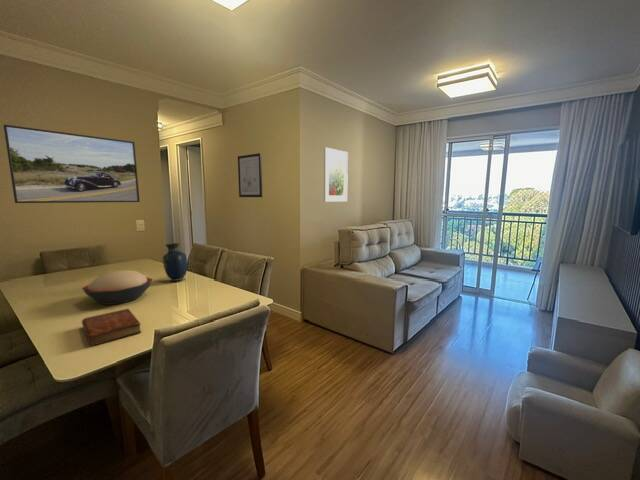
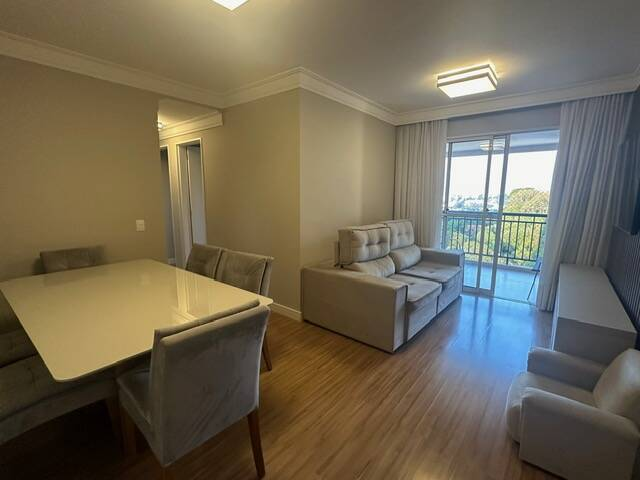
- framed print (81, 169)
- wall art (249, 176)
- vase (175, 261)
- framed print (336, 176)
- bible (110, 325)
- decorative bowl (119, 284)
